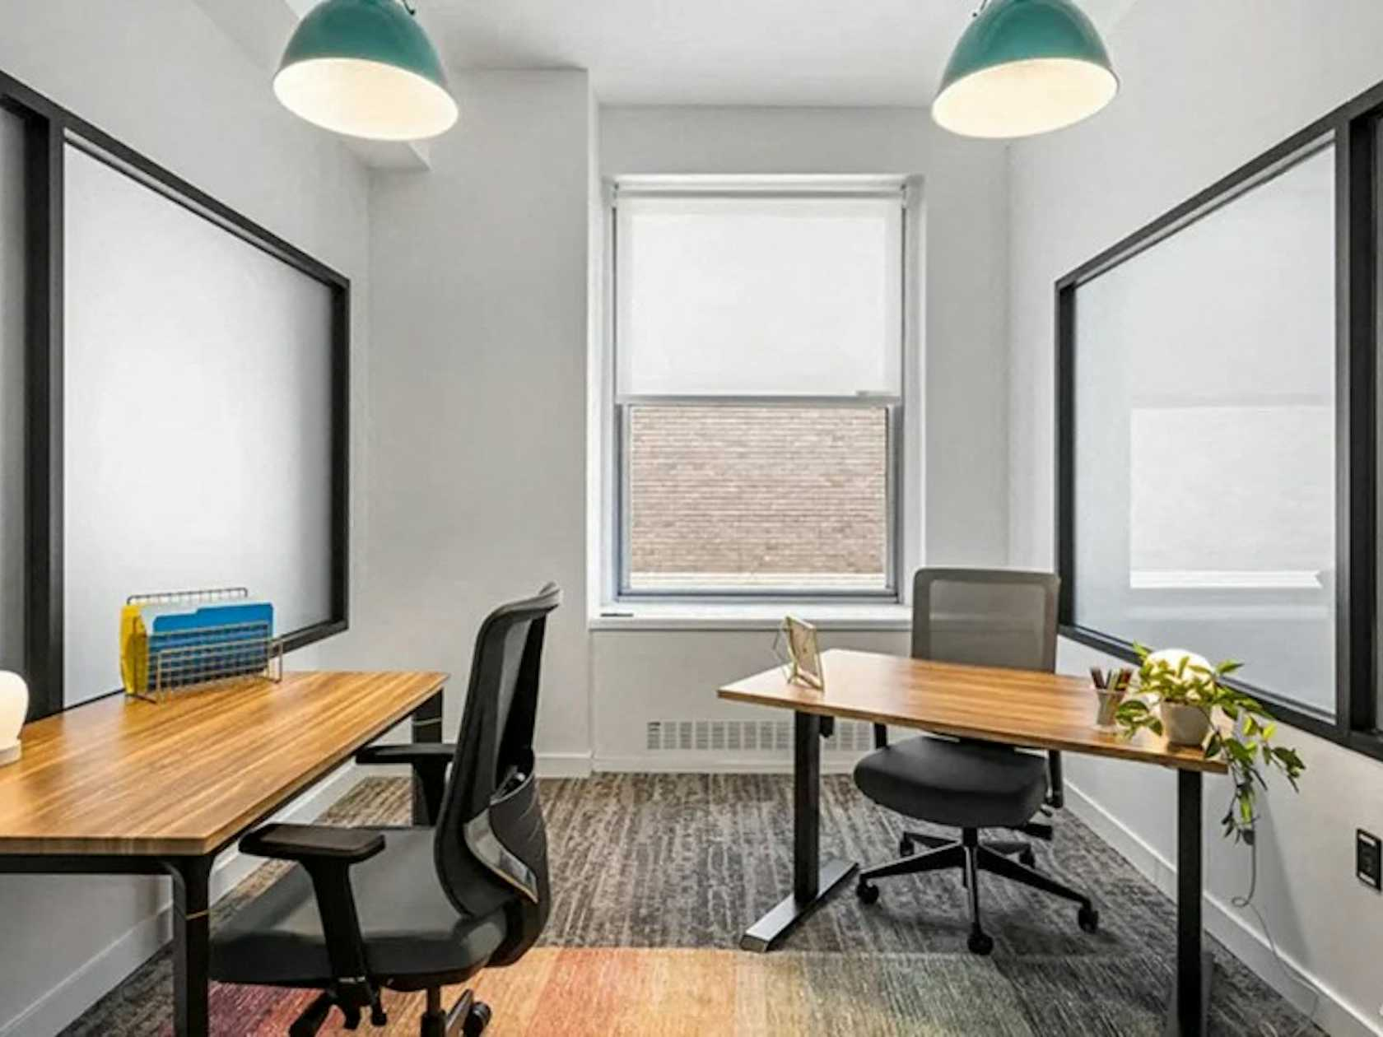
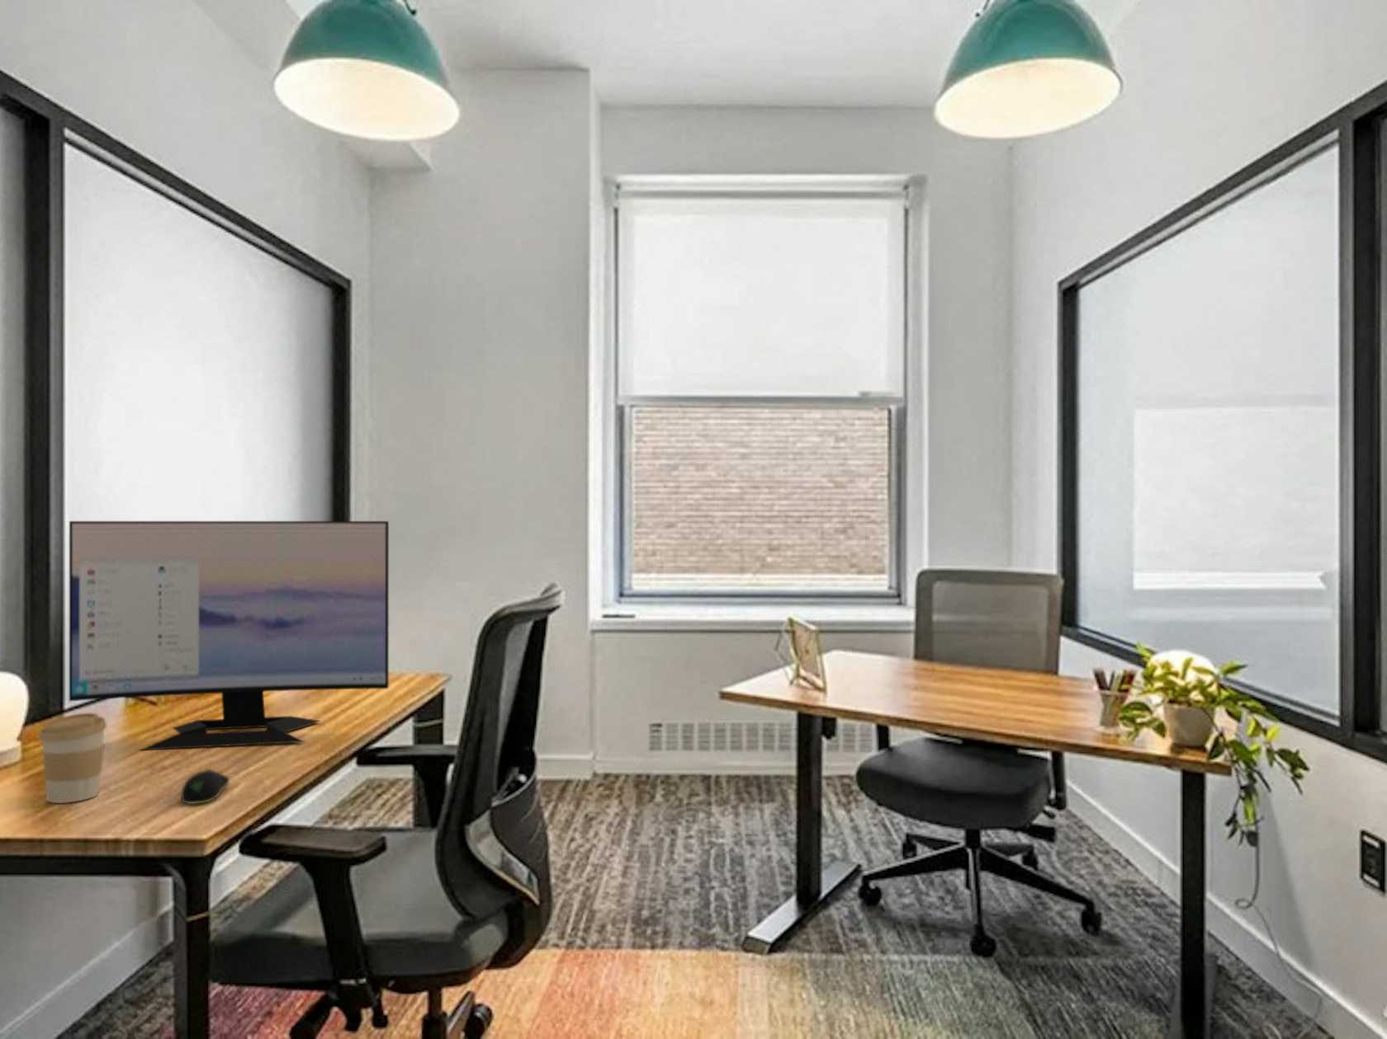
+ coffee cup (73, 756)
+ computer mouse (204, 781)
+ computer monitor (236, 628)
